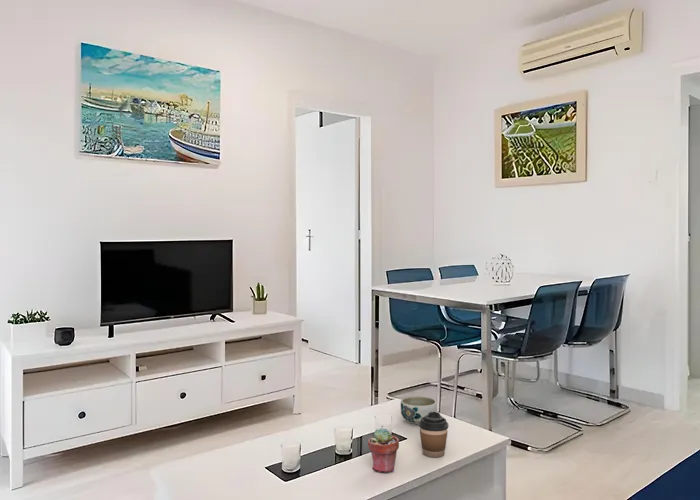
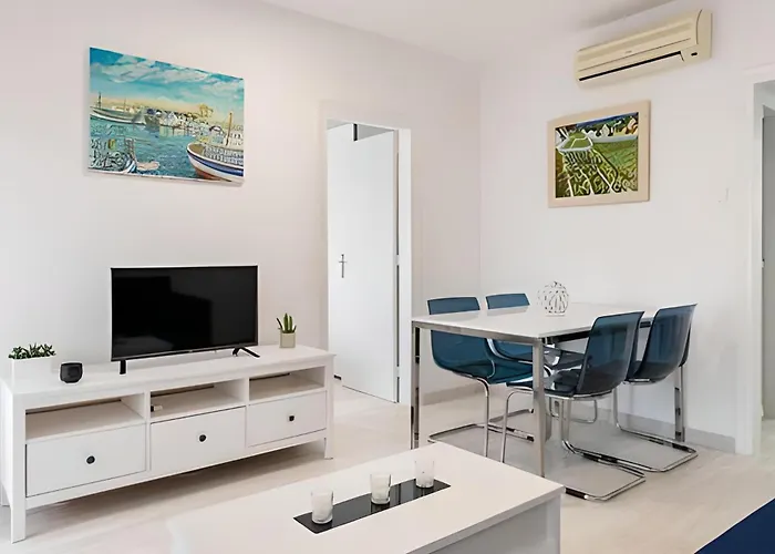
- bowl (418, 411)
- potted succulent (383, 448)
- coffee cup (433, 433)
